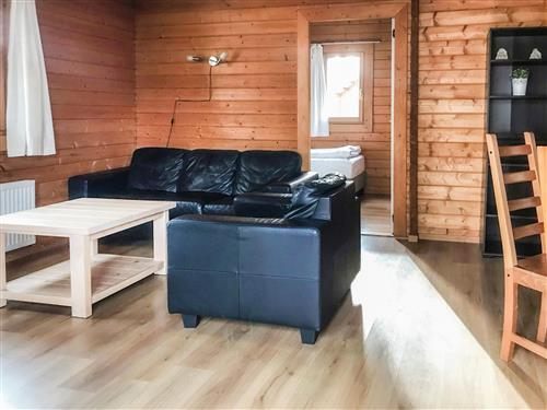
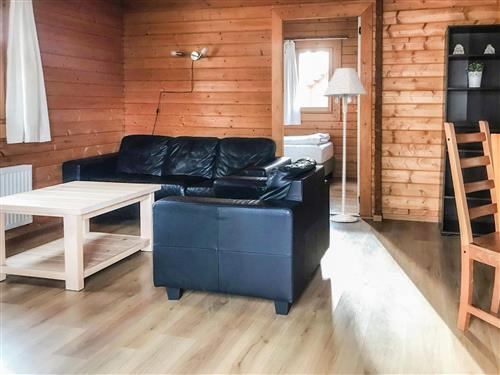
+ floor lamp (344, 145)
